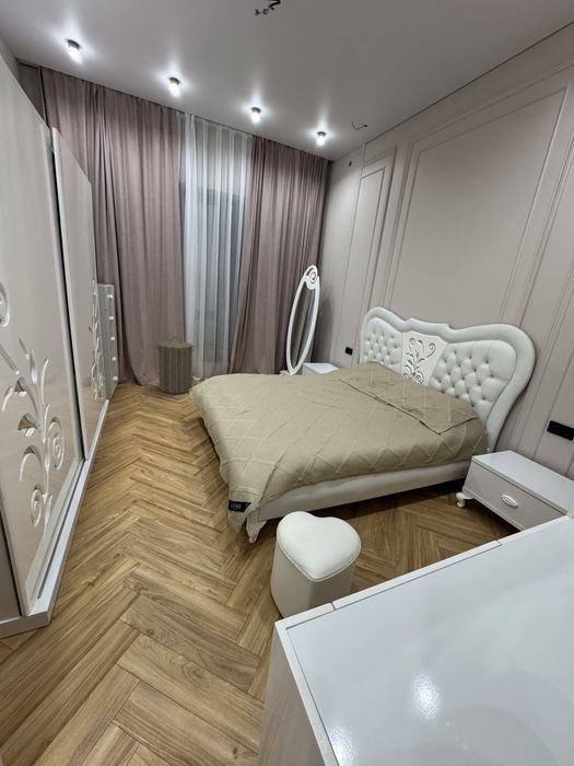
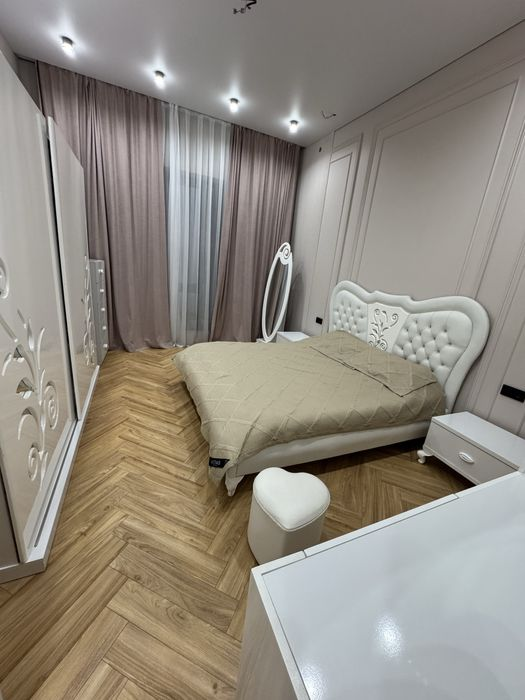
- laundry hamper (175, 362)
